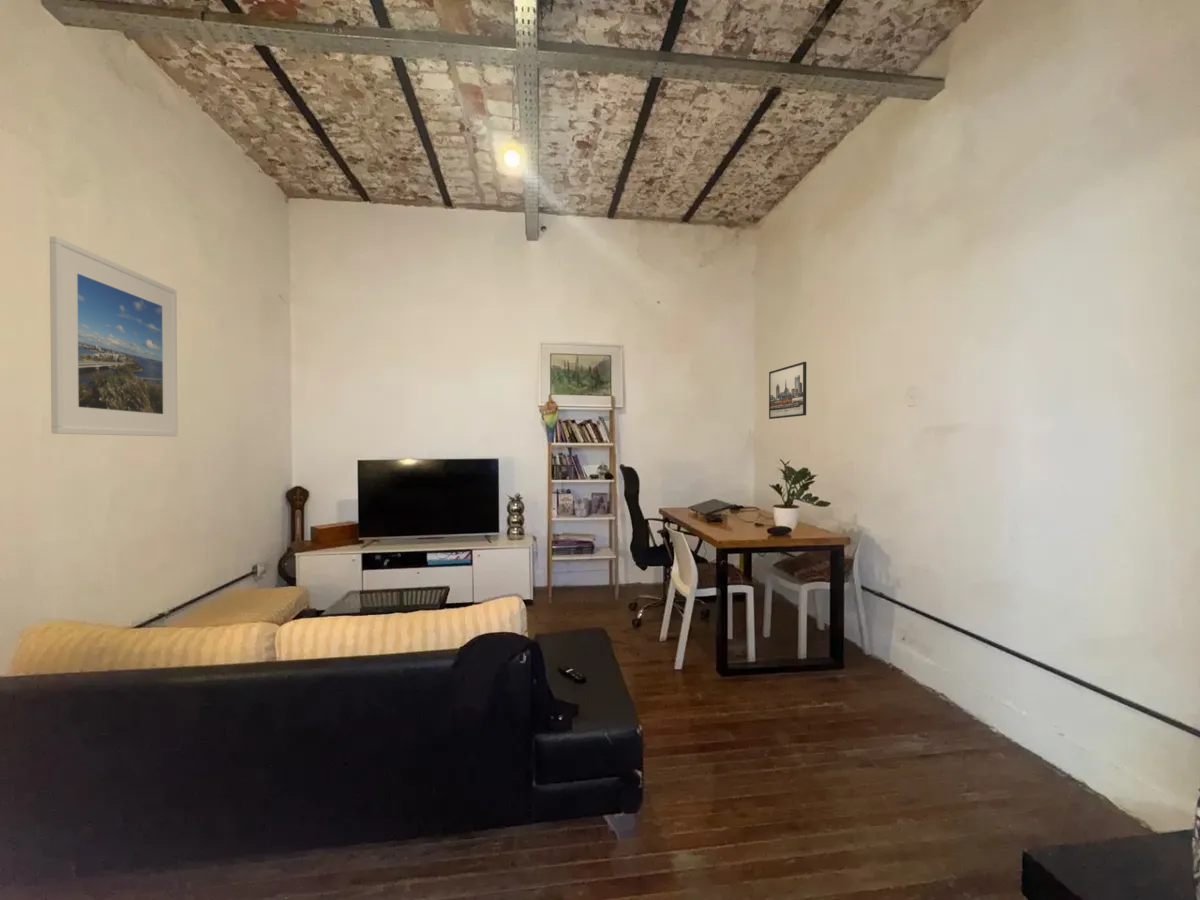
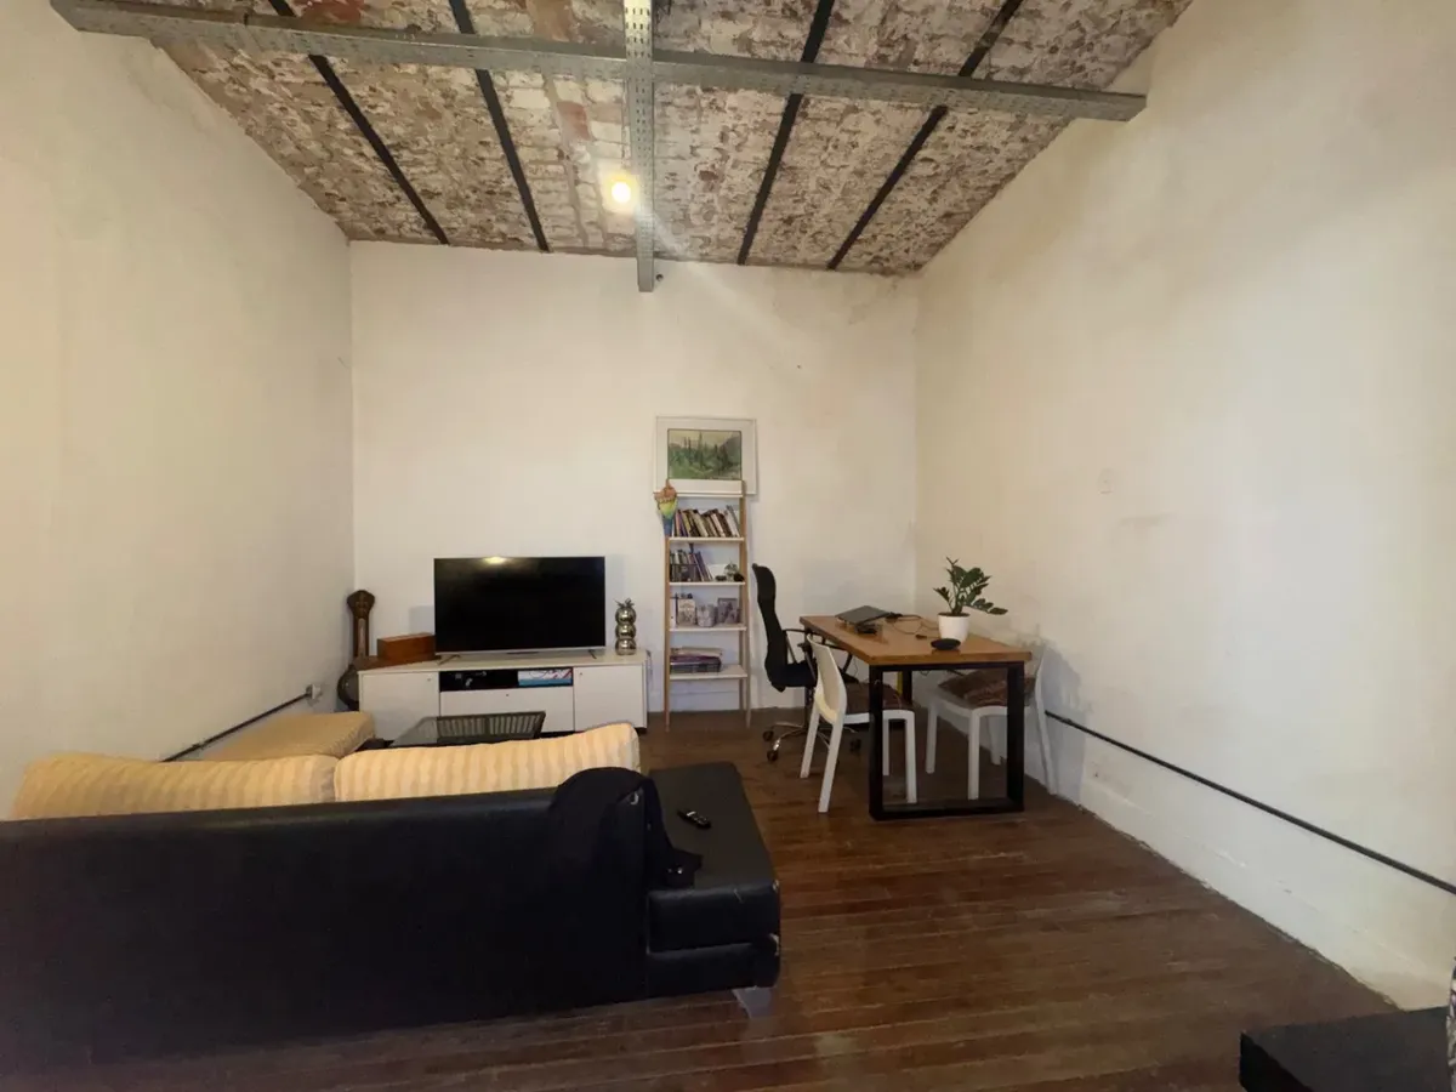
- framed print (123, 351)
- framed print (786, 392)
